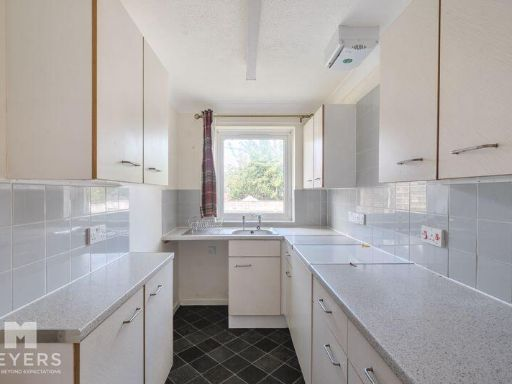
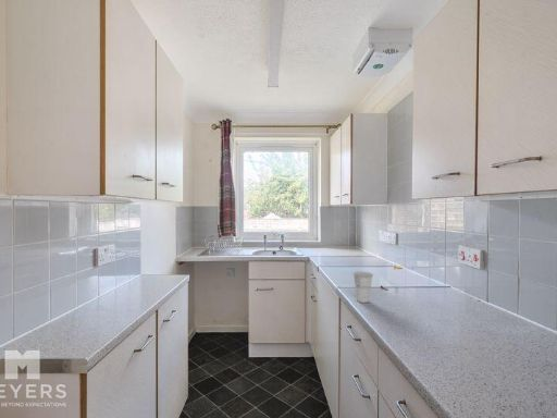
+ cup (362, 286)
